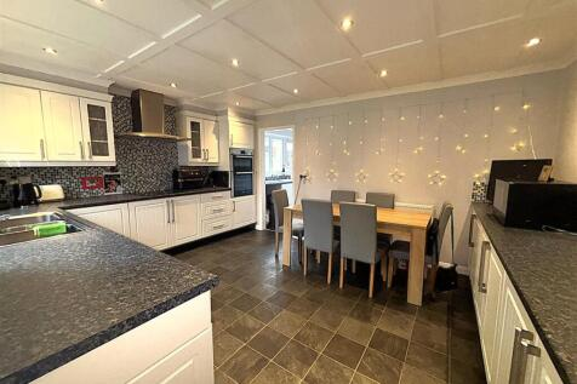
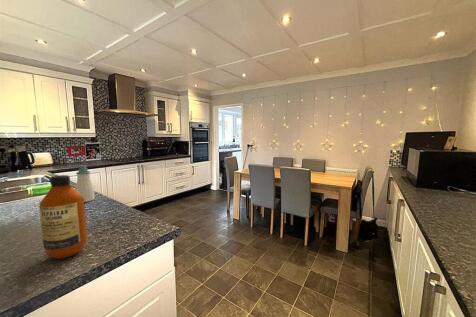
+ soap bottle (84, 183)
+ bottle (64, 215)
